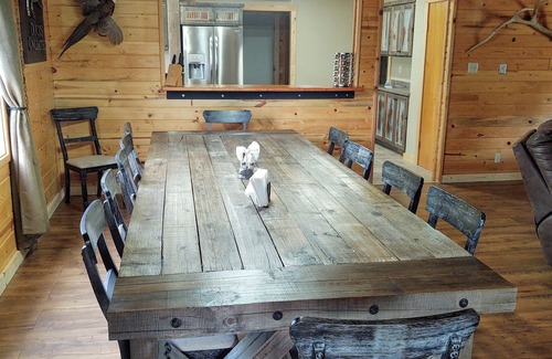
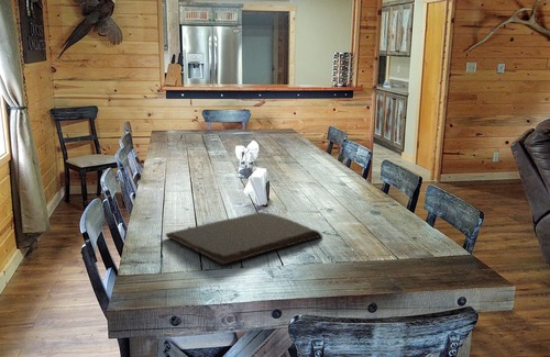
+ cutting board (244, 233)
